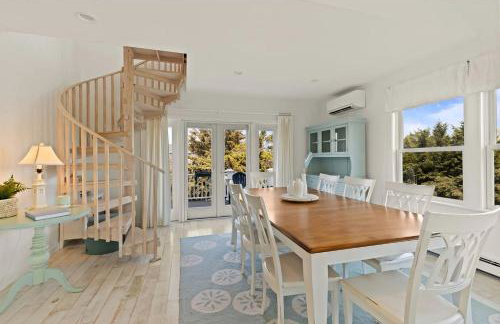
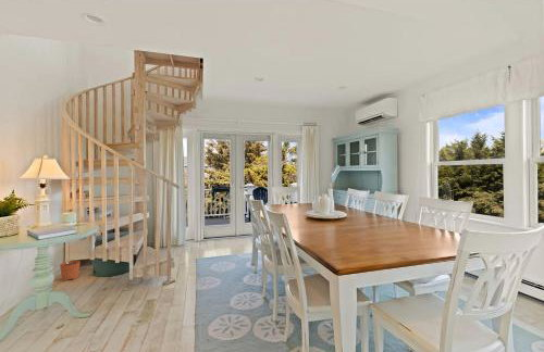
+ plant pot (70, 266)
